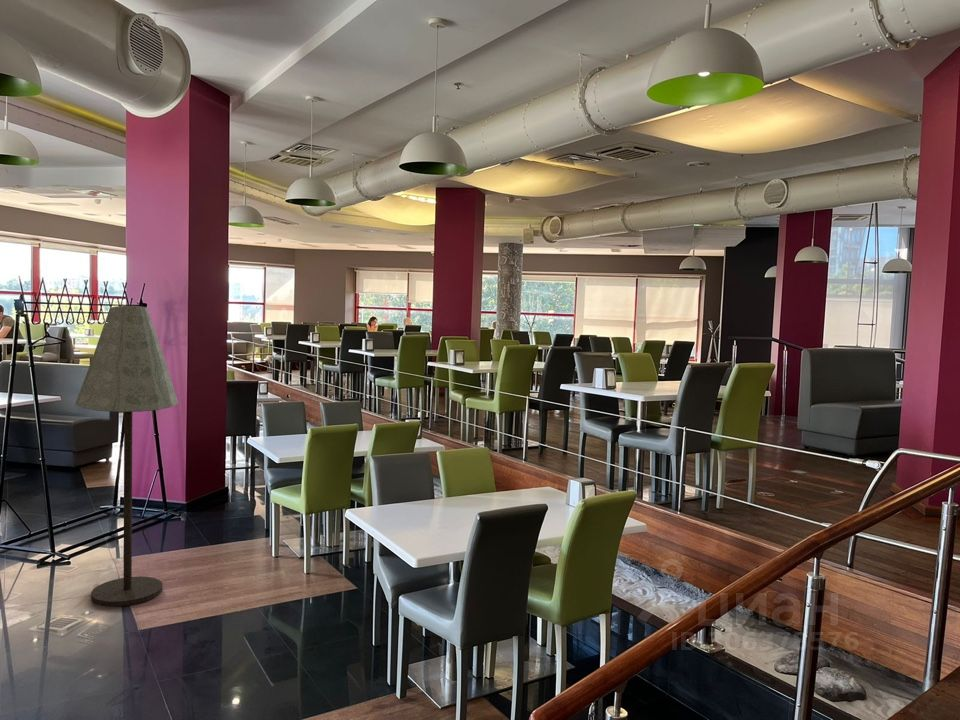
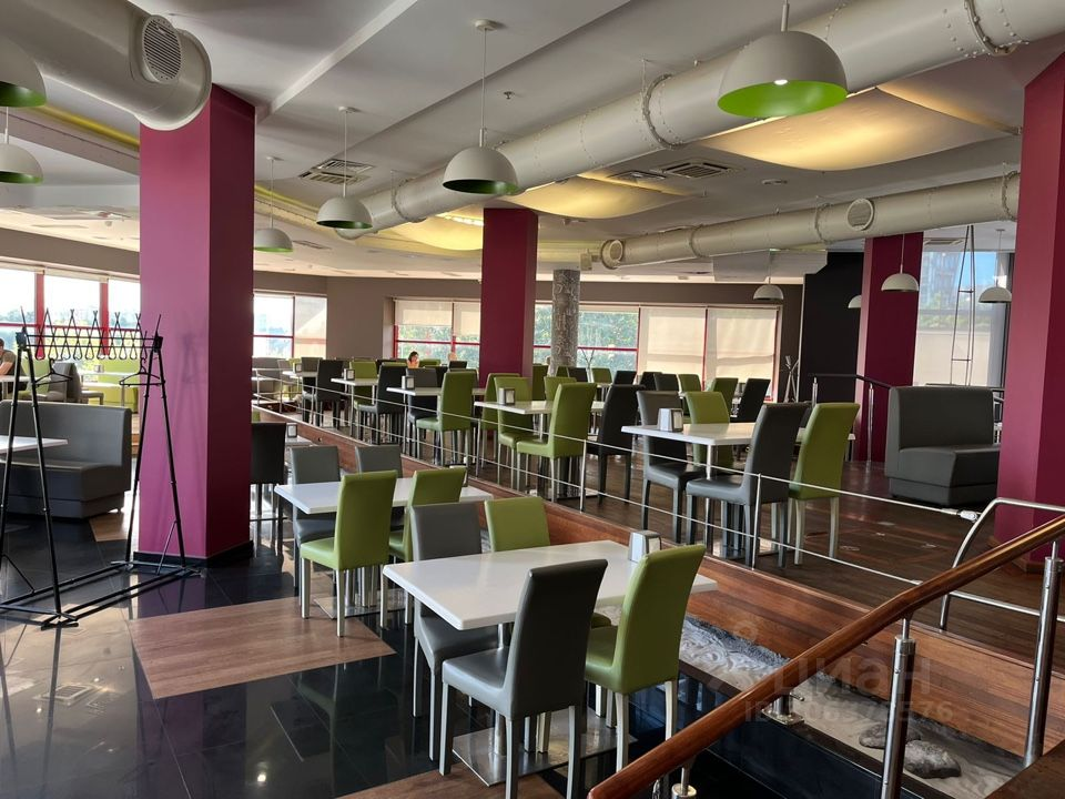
- floor lamp (128, 451)
